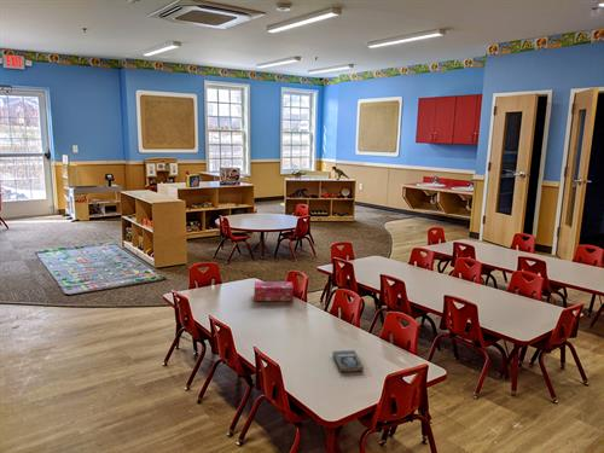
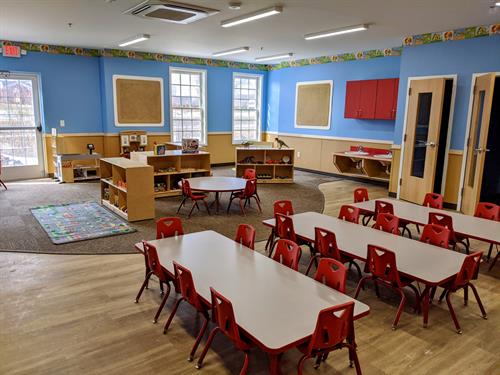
- tissue box (273, 290)
- book (347, 360)
